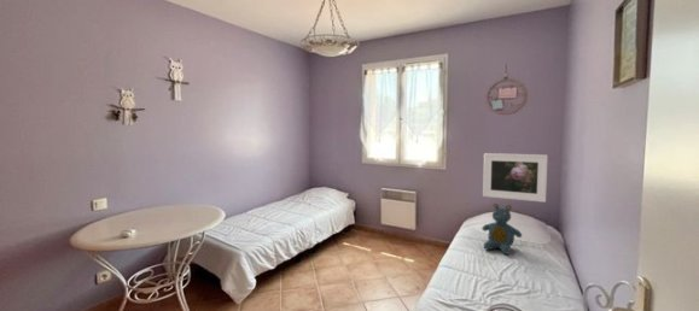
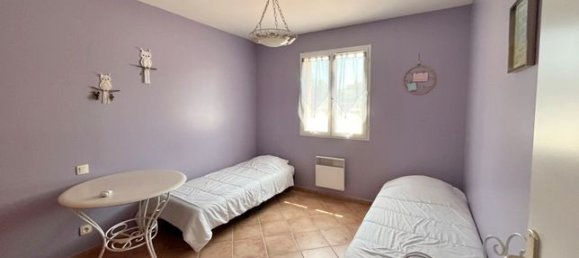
- teddy bear (500, 227)
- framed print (513, 176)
